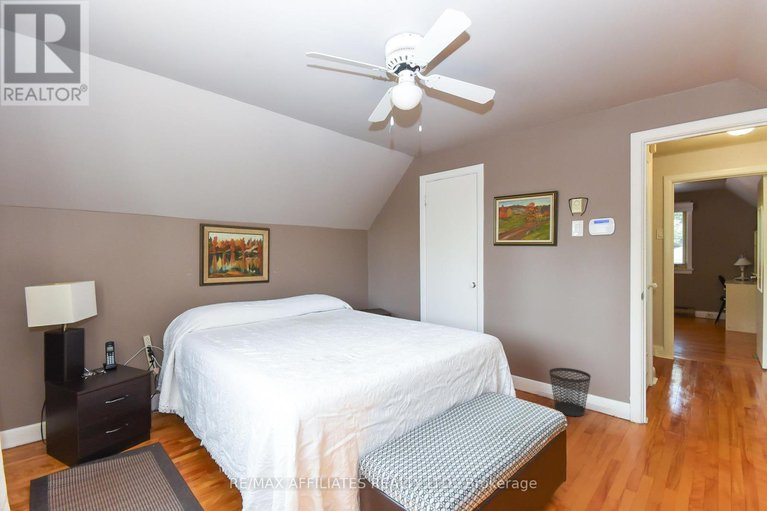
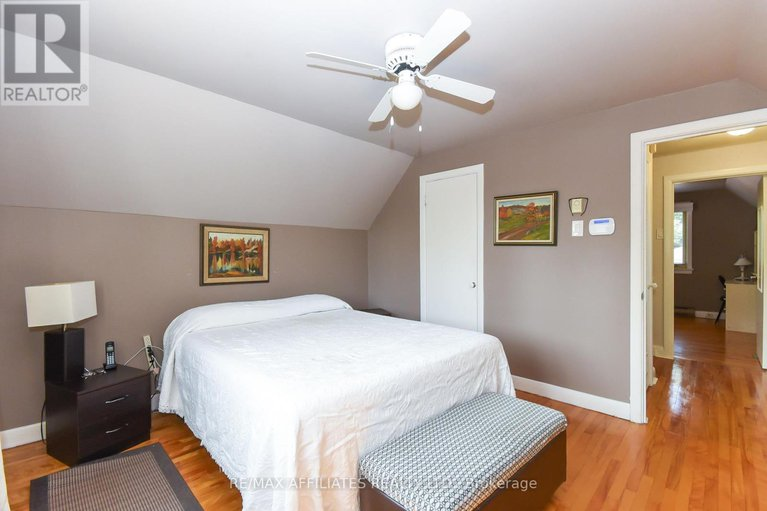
- wastebasket (569, 392)
